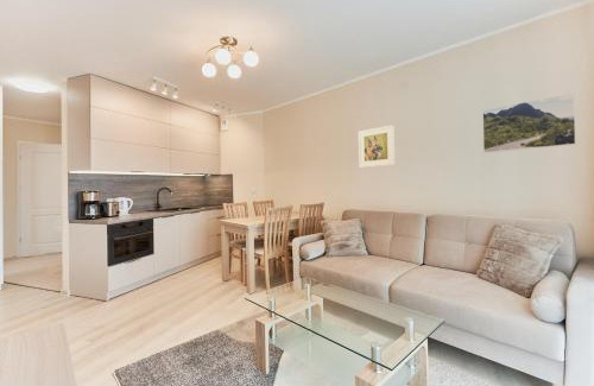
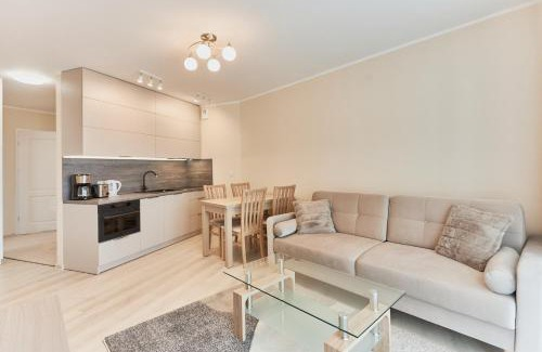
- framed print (525, 125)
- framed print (375, 147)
